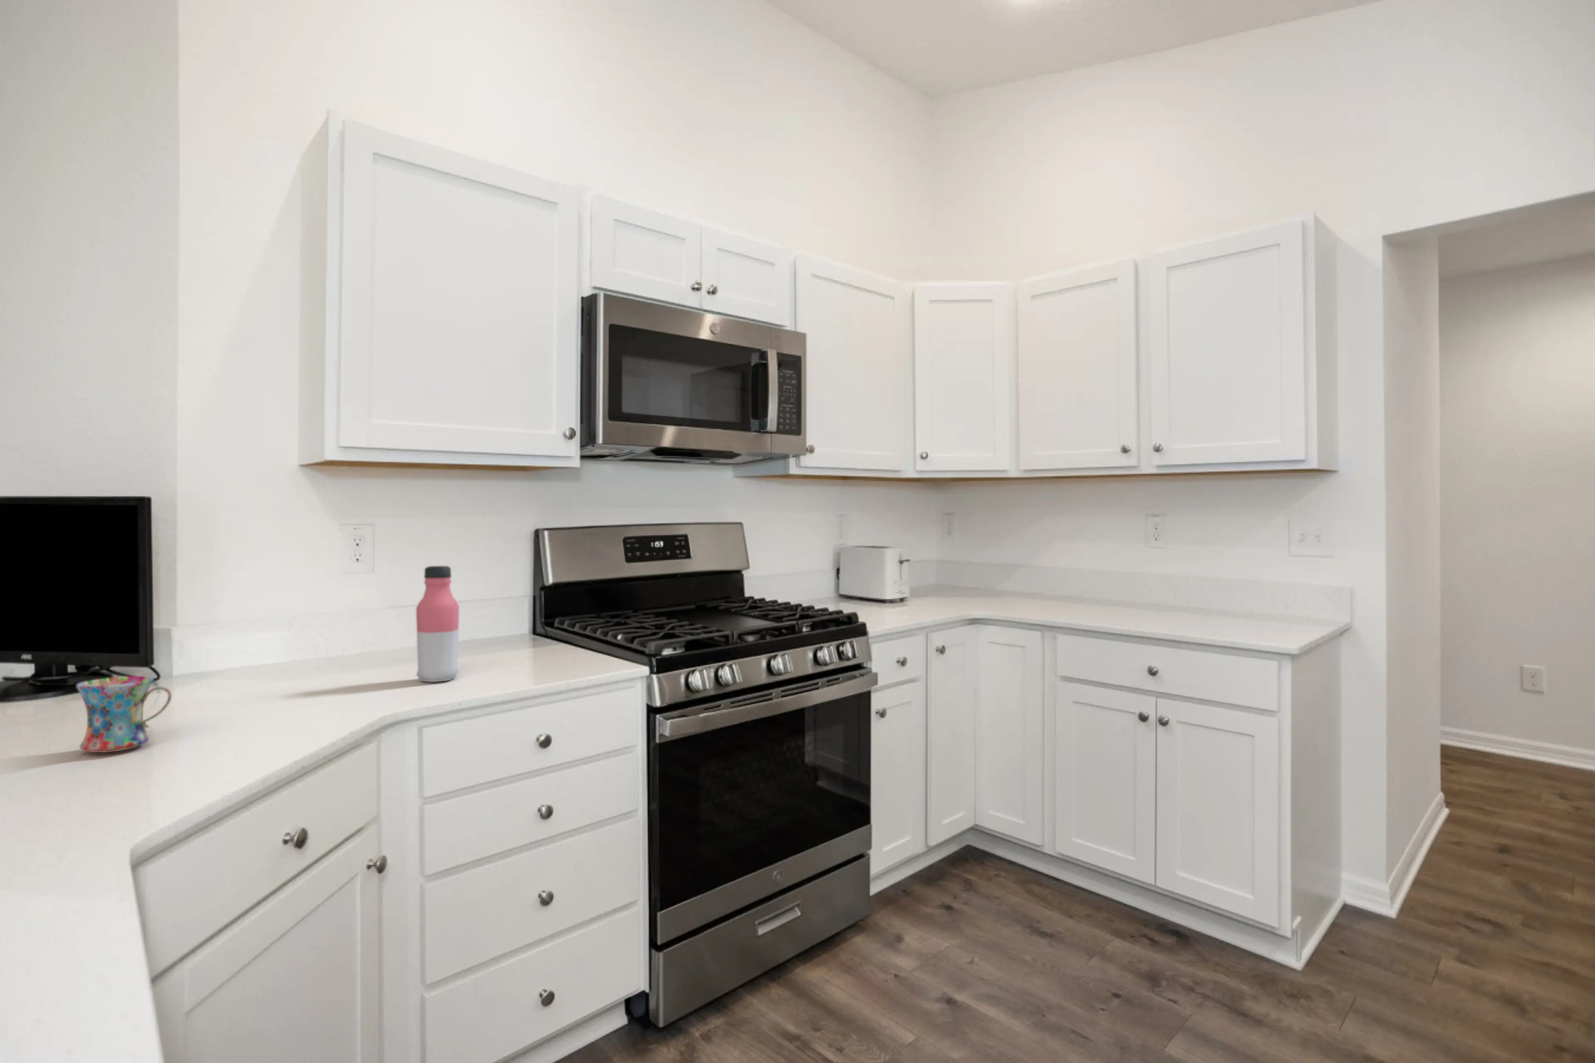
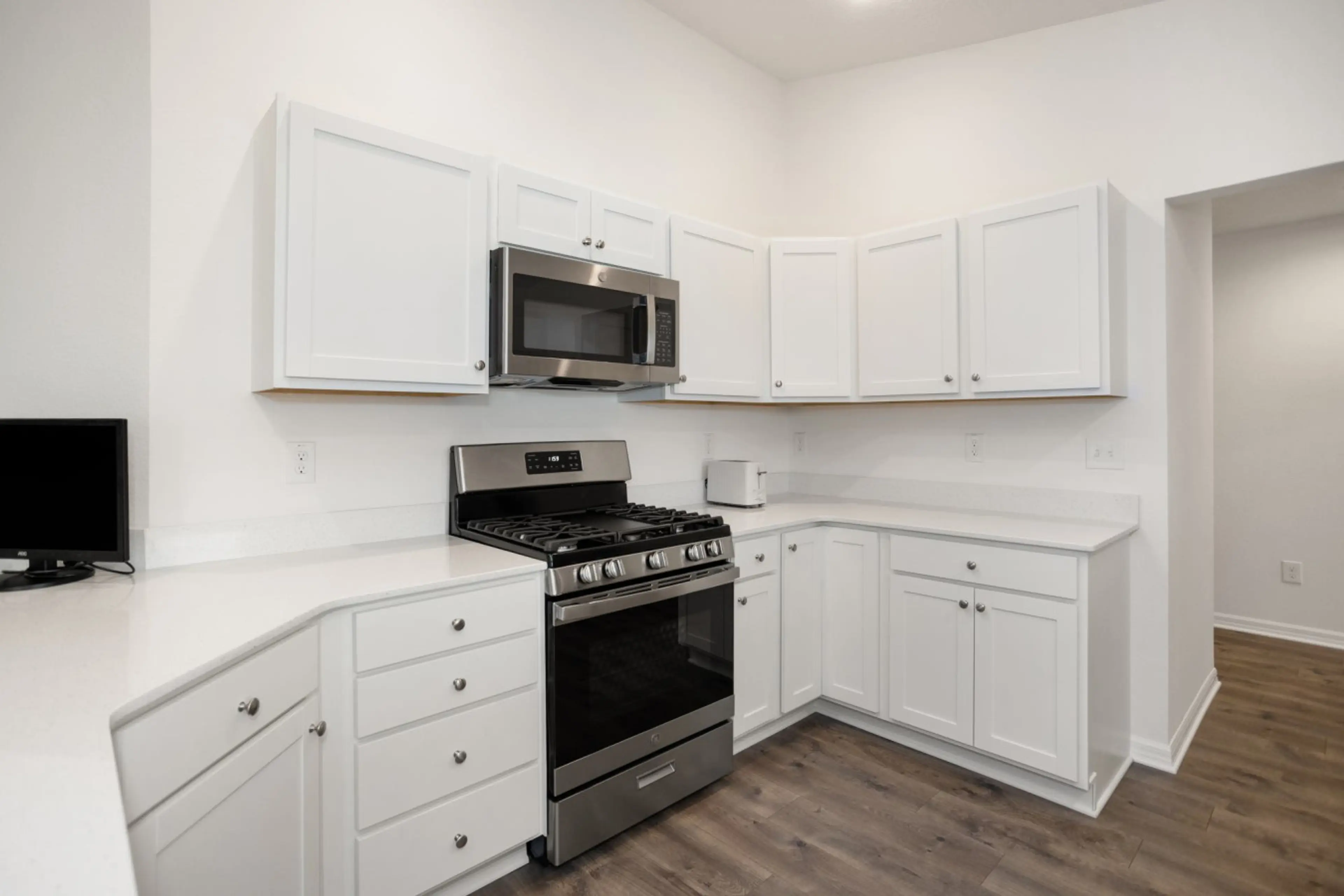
- mug (126, 714)
- water bottle (438, 623)
